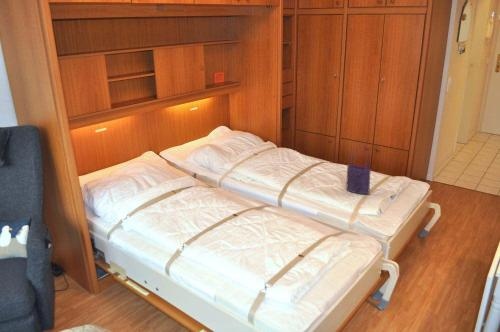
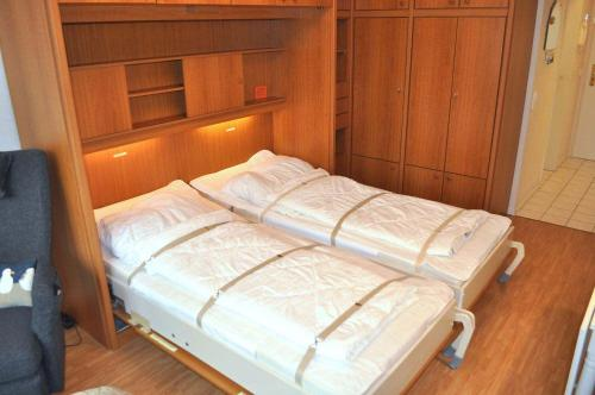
- tote bag (359, 168)
